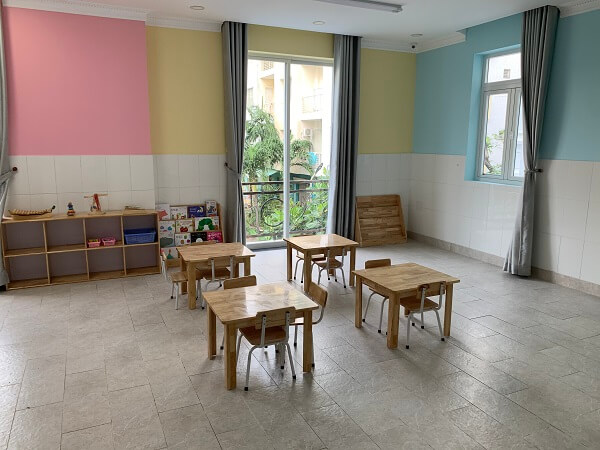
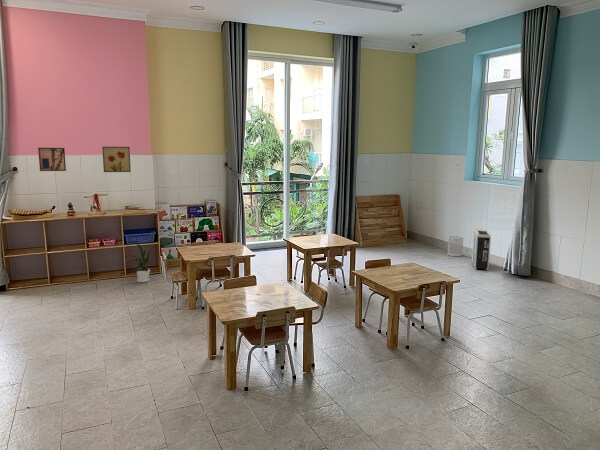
+ wastebasket (455, 246)
+ air purifier (480, 248)
+ wall art (52, 159)
+ wall art (116, 159)
+ house plant (141, 263)
